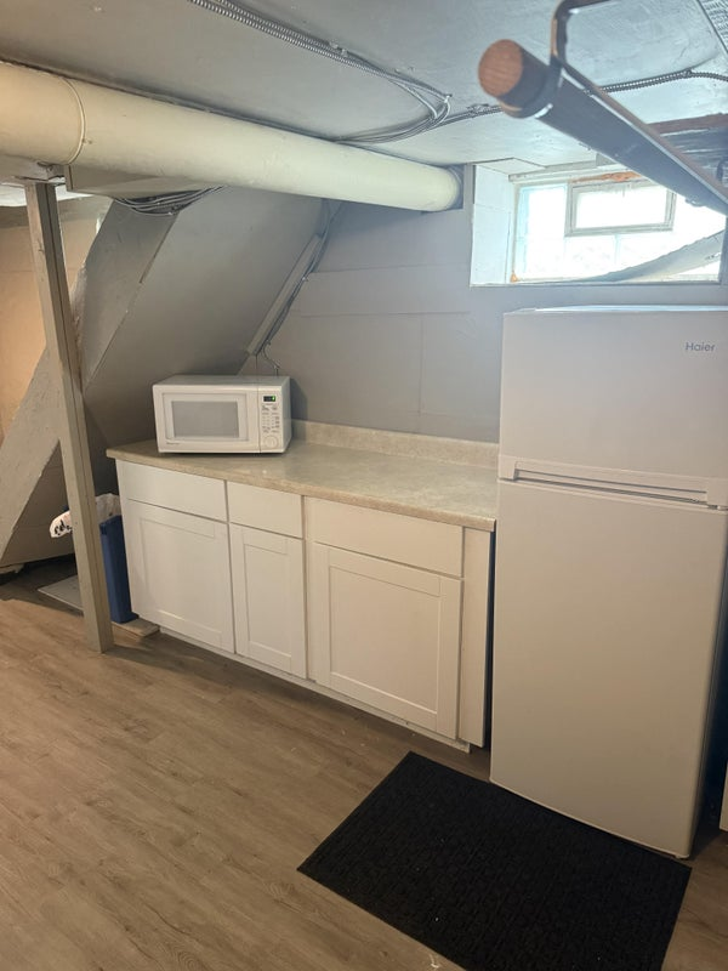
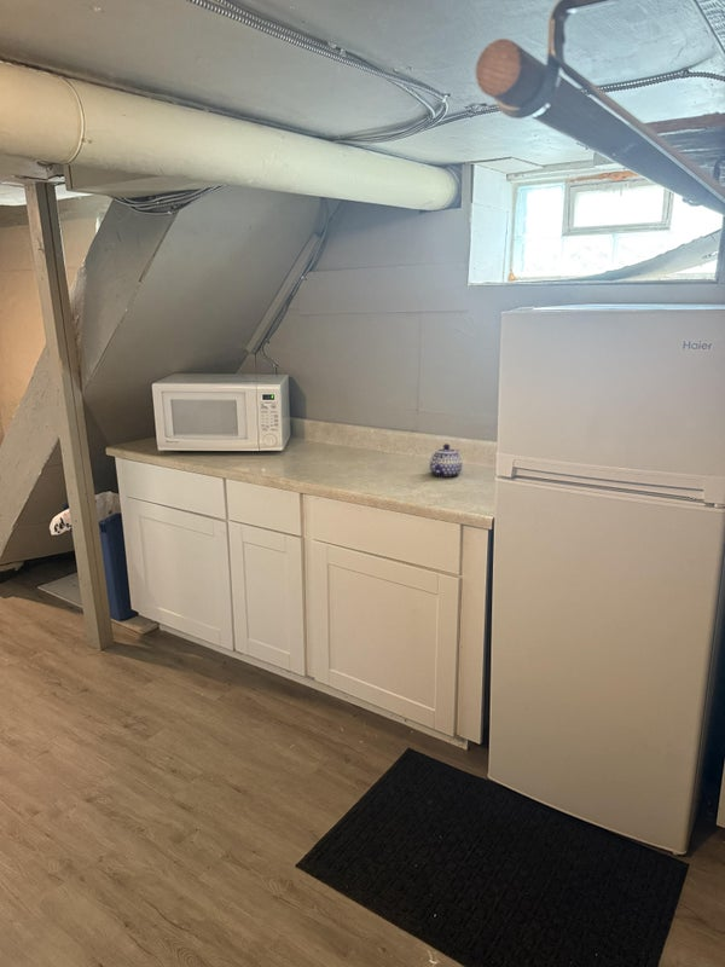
+ teapot (445, 459)
